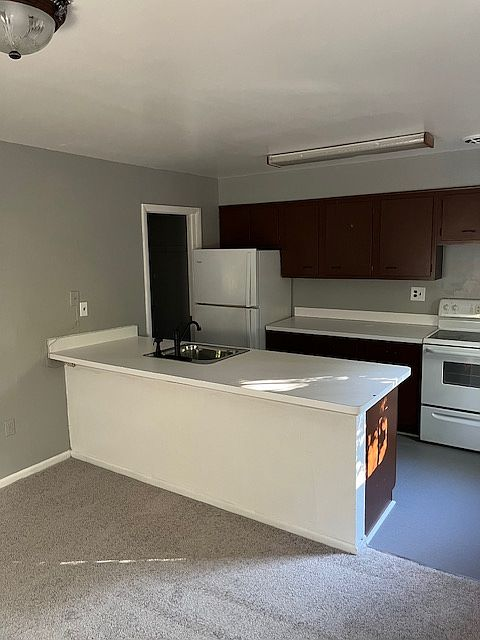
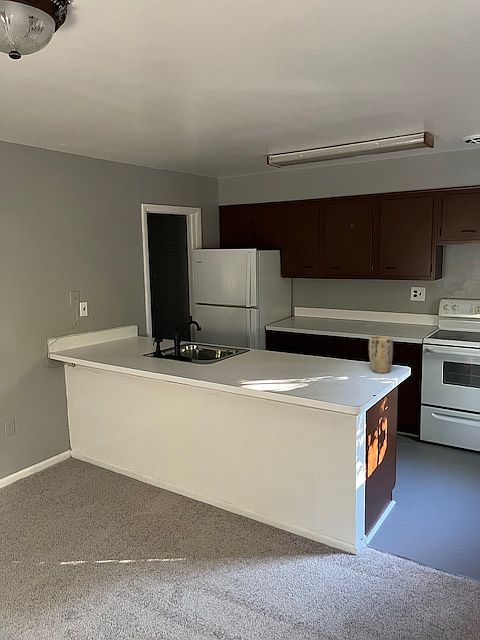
+ plant pot (380, 354)
